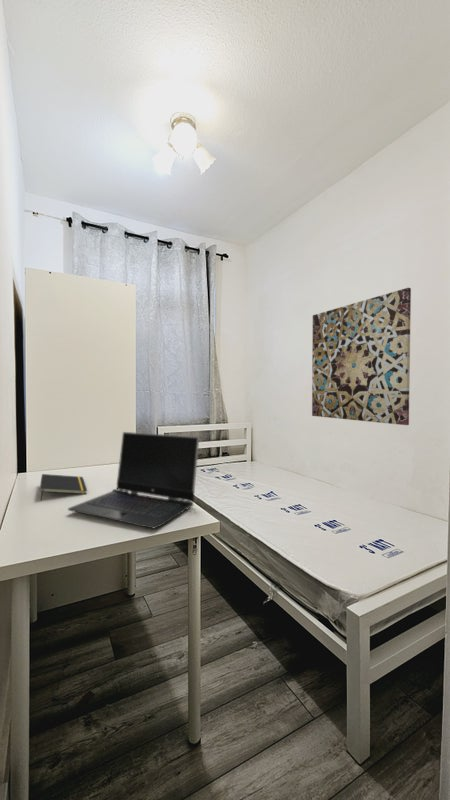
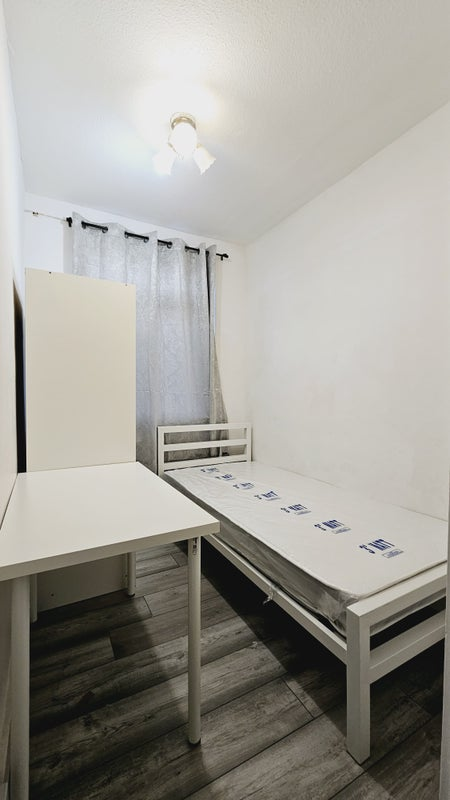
- notepad (63, 483)
- wall art (353, 362)
- laptop computer (136, 473)
